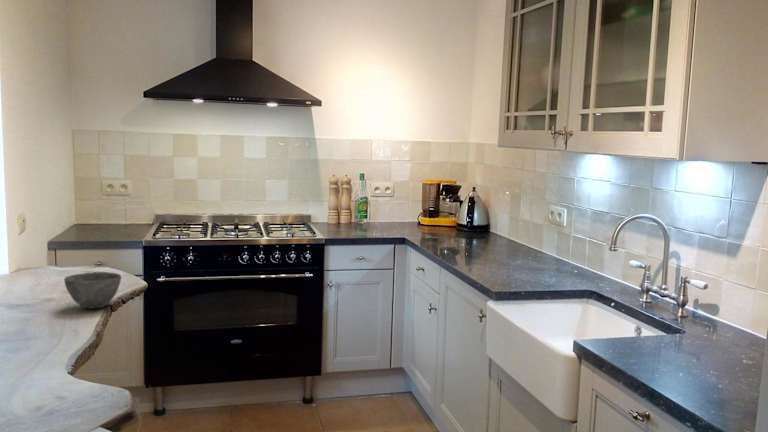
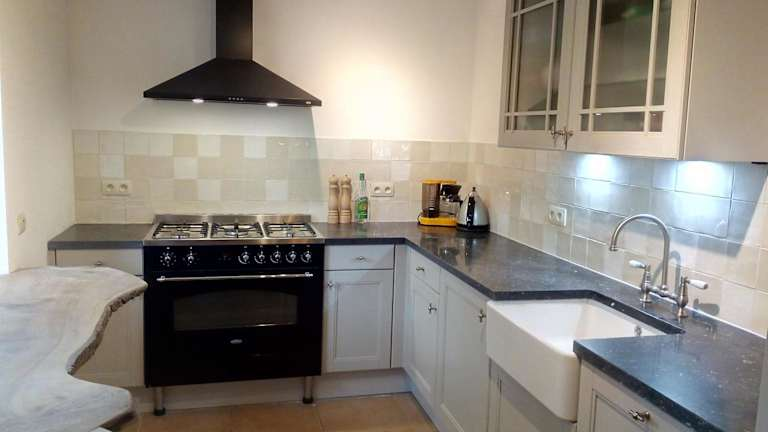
- bowl (93, 291)
